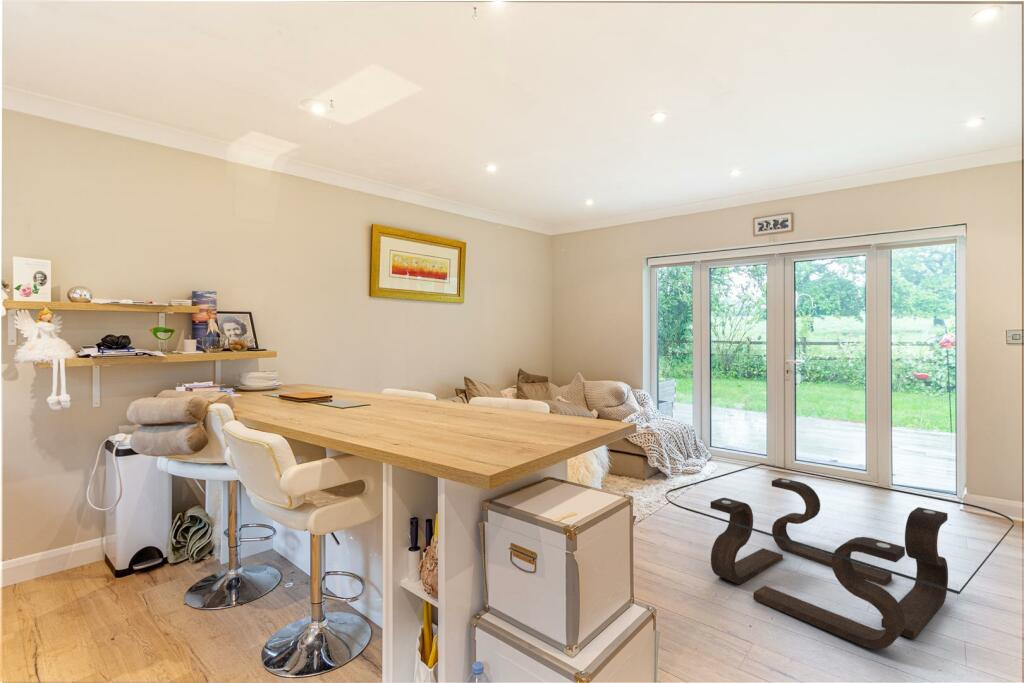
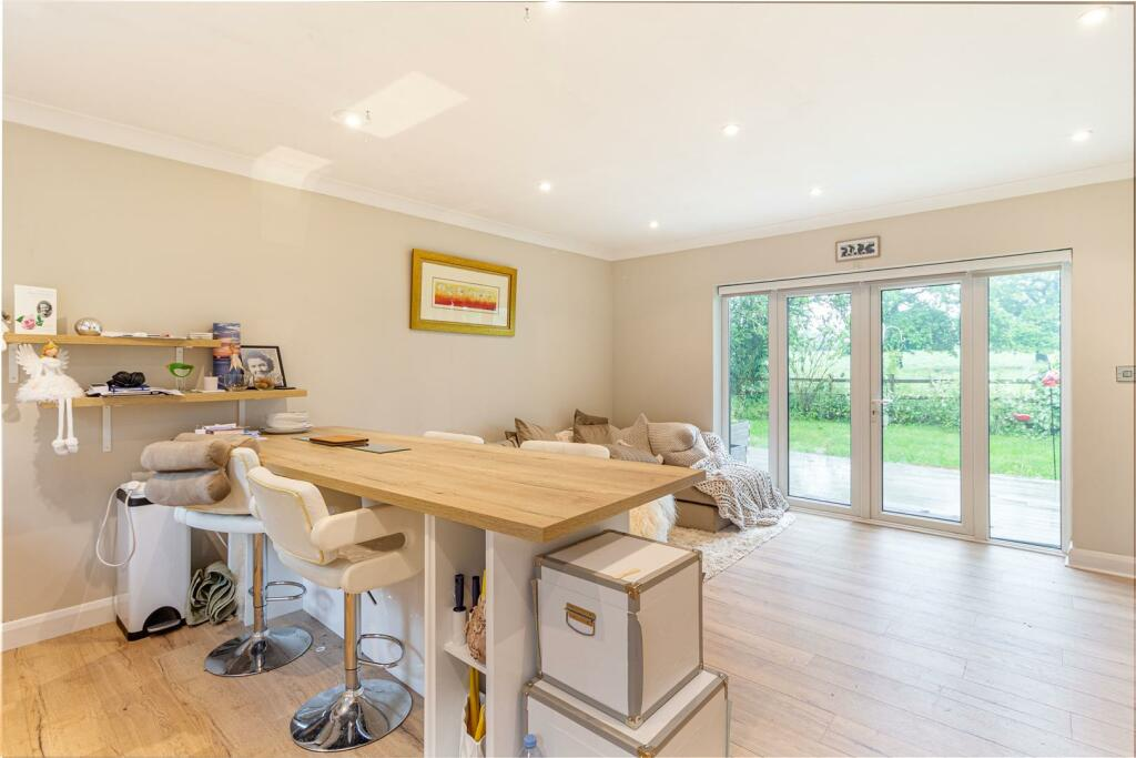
- coffee table (825, 550)
